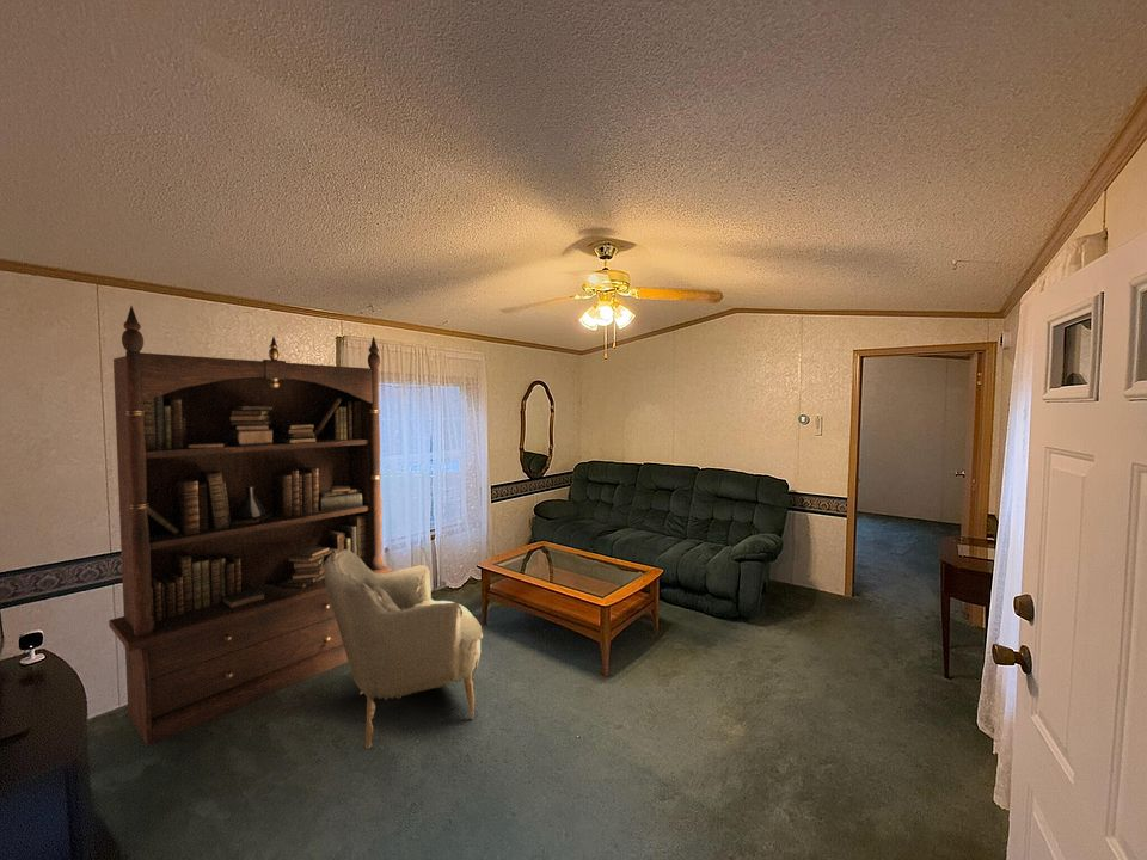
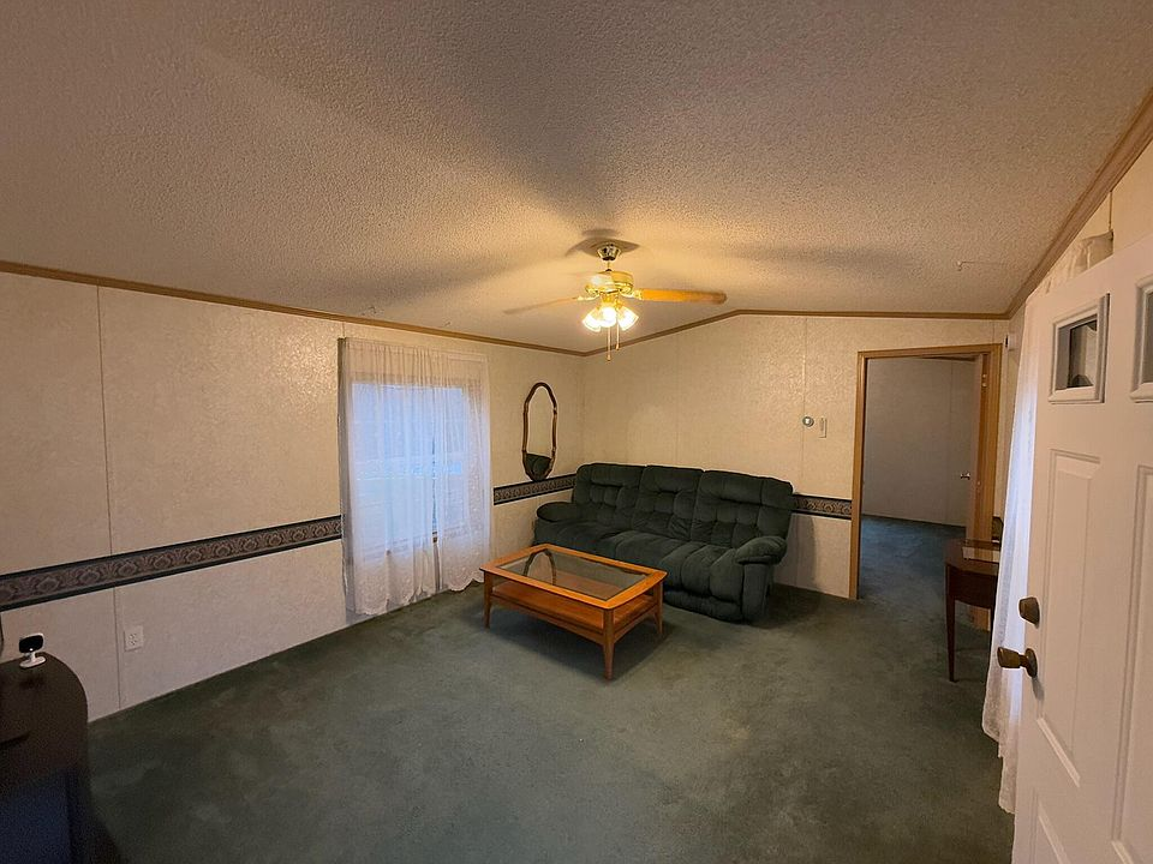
- bookcase (268, 503)
- armchair (406, 629)
